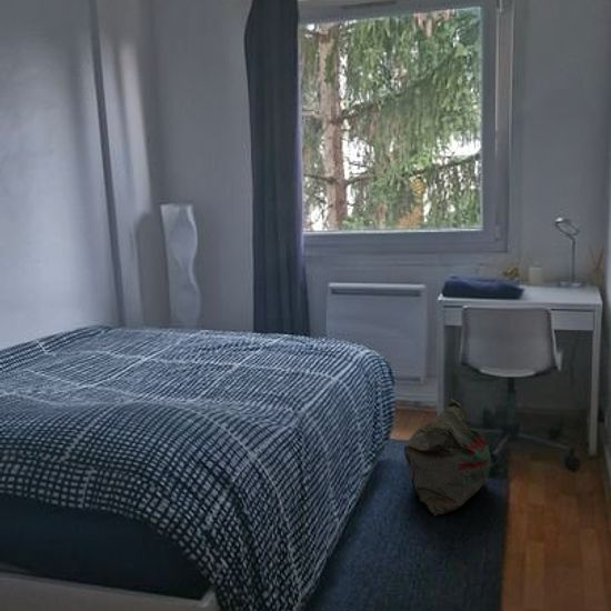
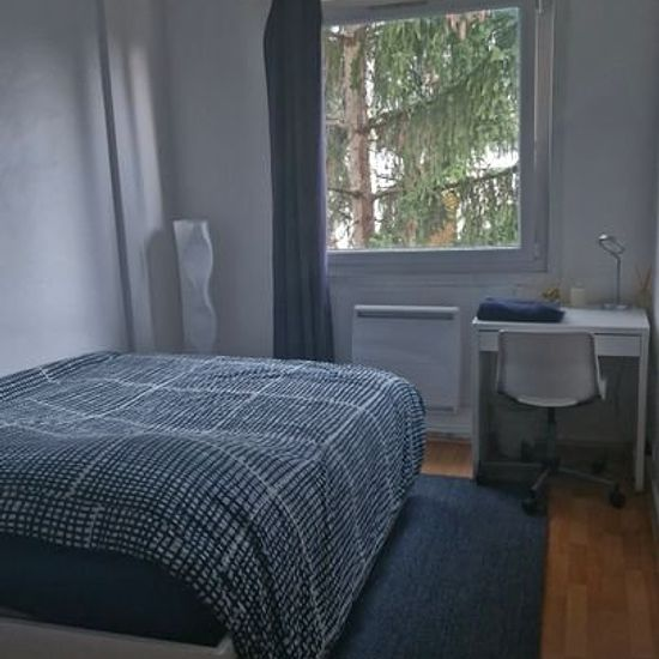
- bag (448, 451)
